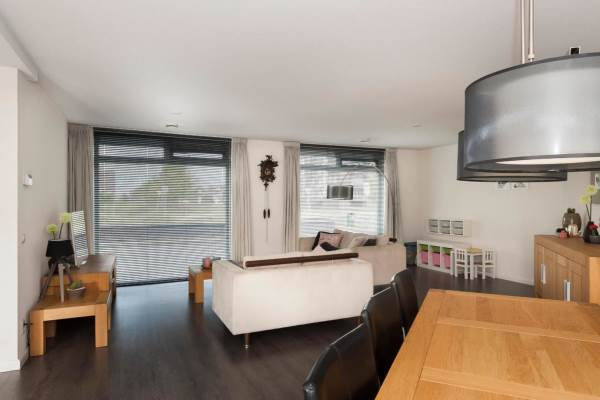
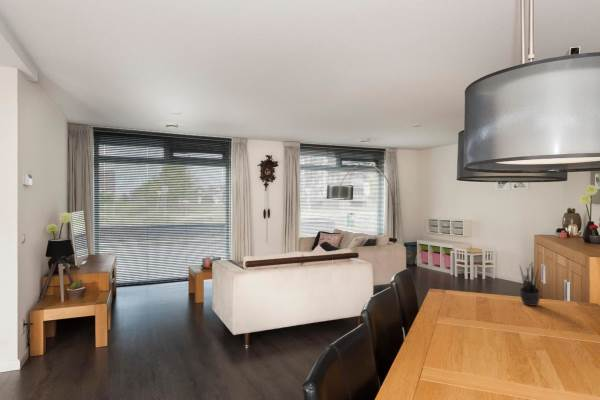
+ potted plant (529, 283)
